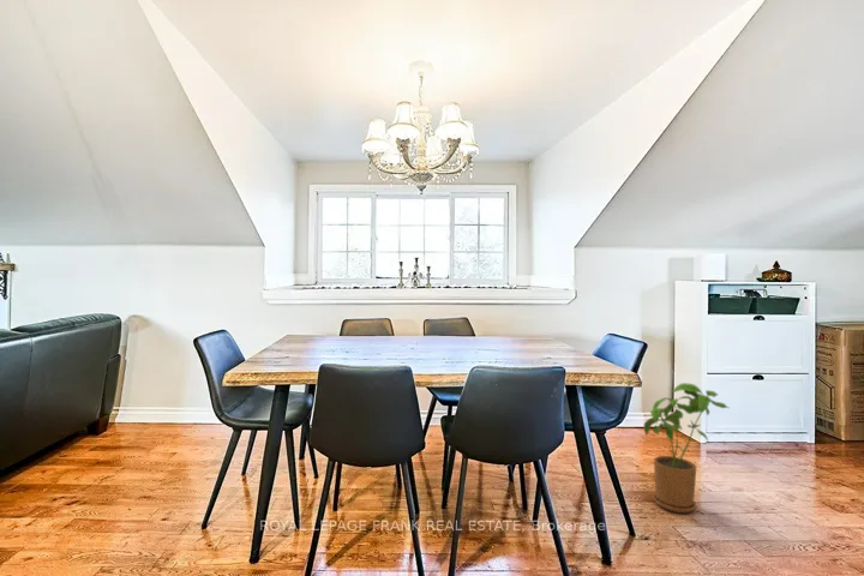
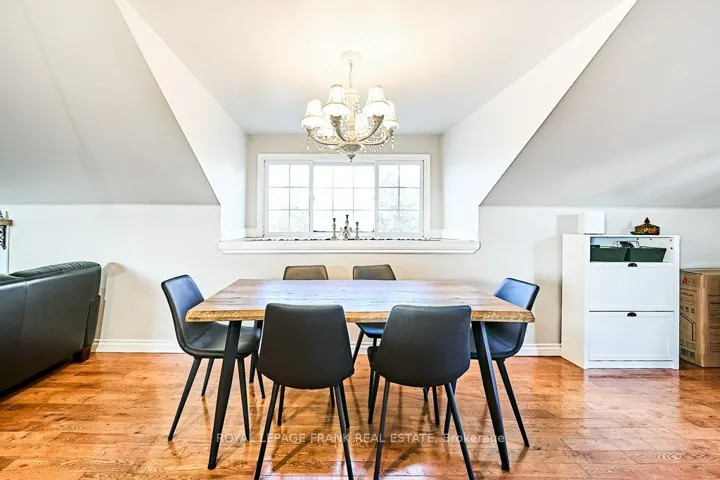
- house plant (673, 445)
